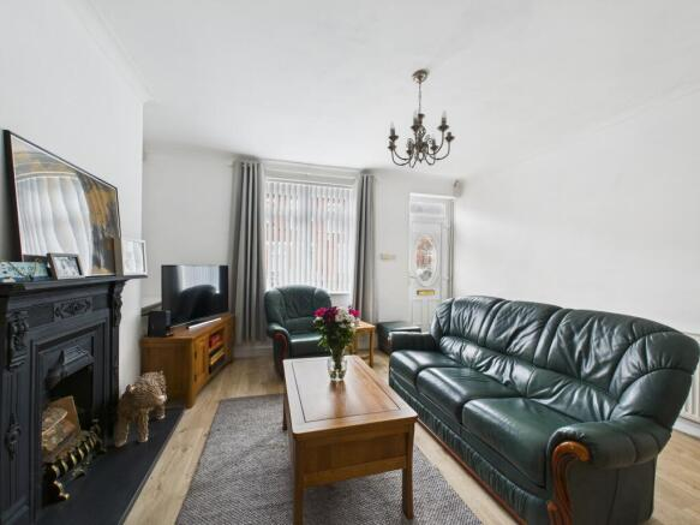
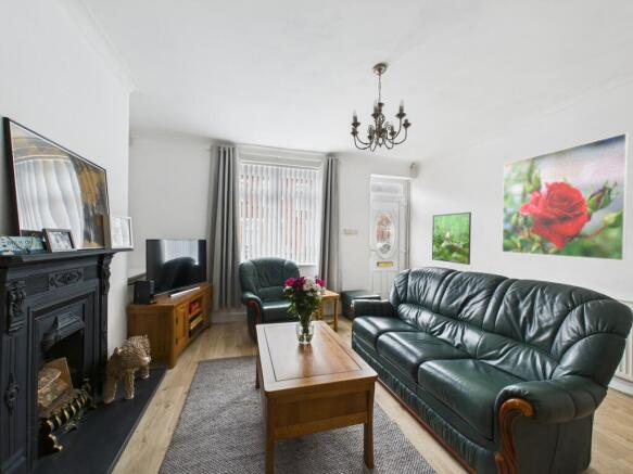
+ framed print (553, 203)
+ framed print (450, 238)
